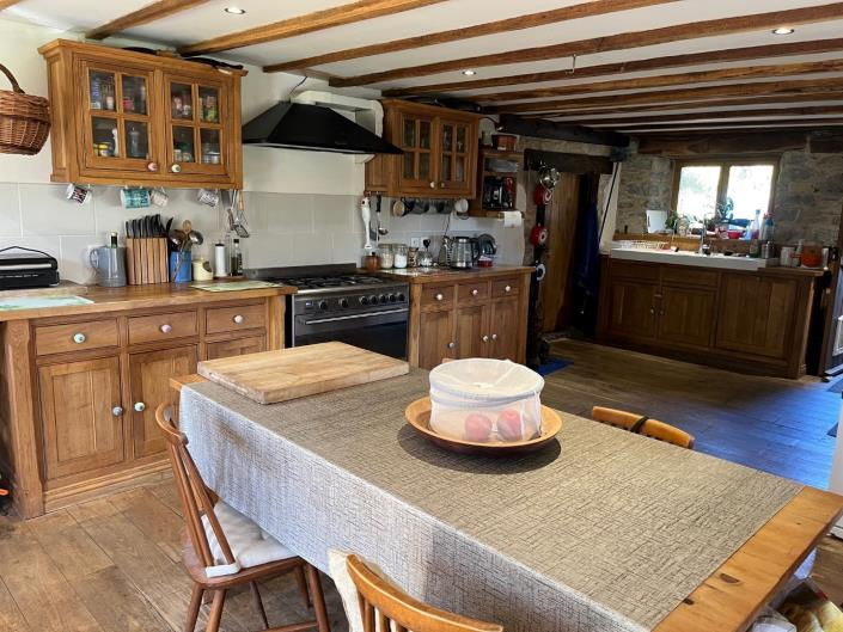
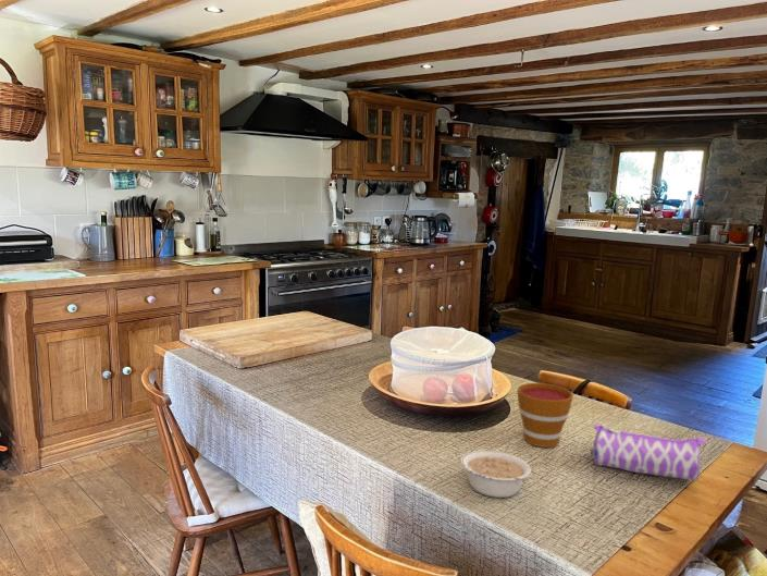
+ cup (540, 414)
+ pencil case (644, 450)
+ legume (497, 474)
